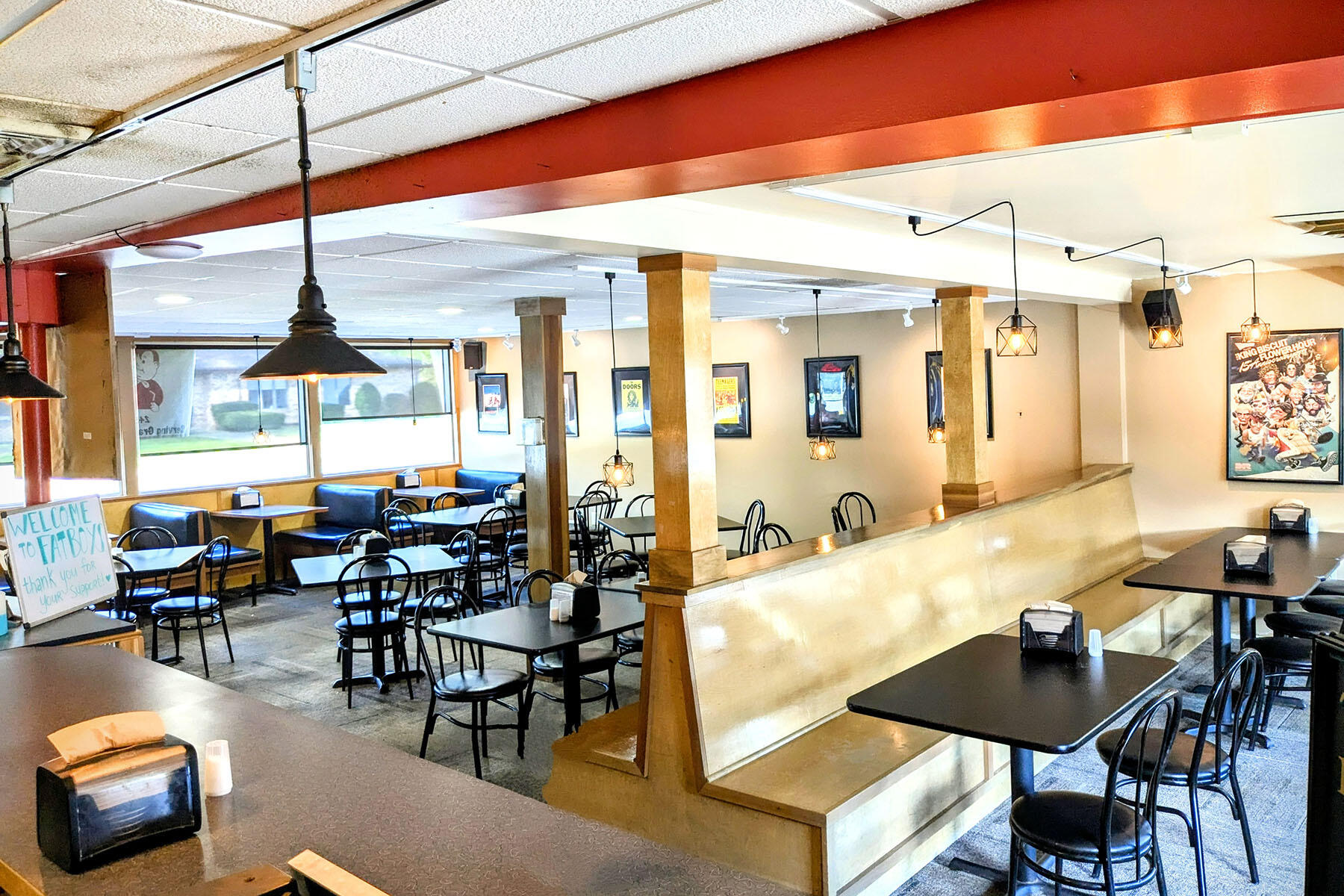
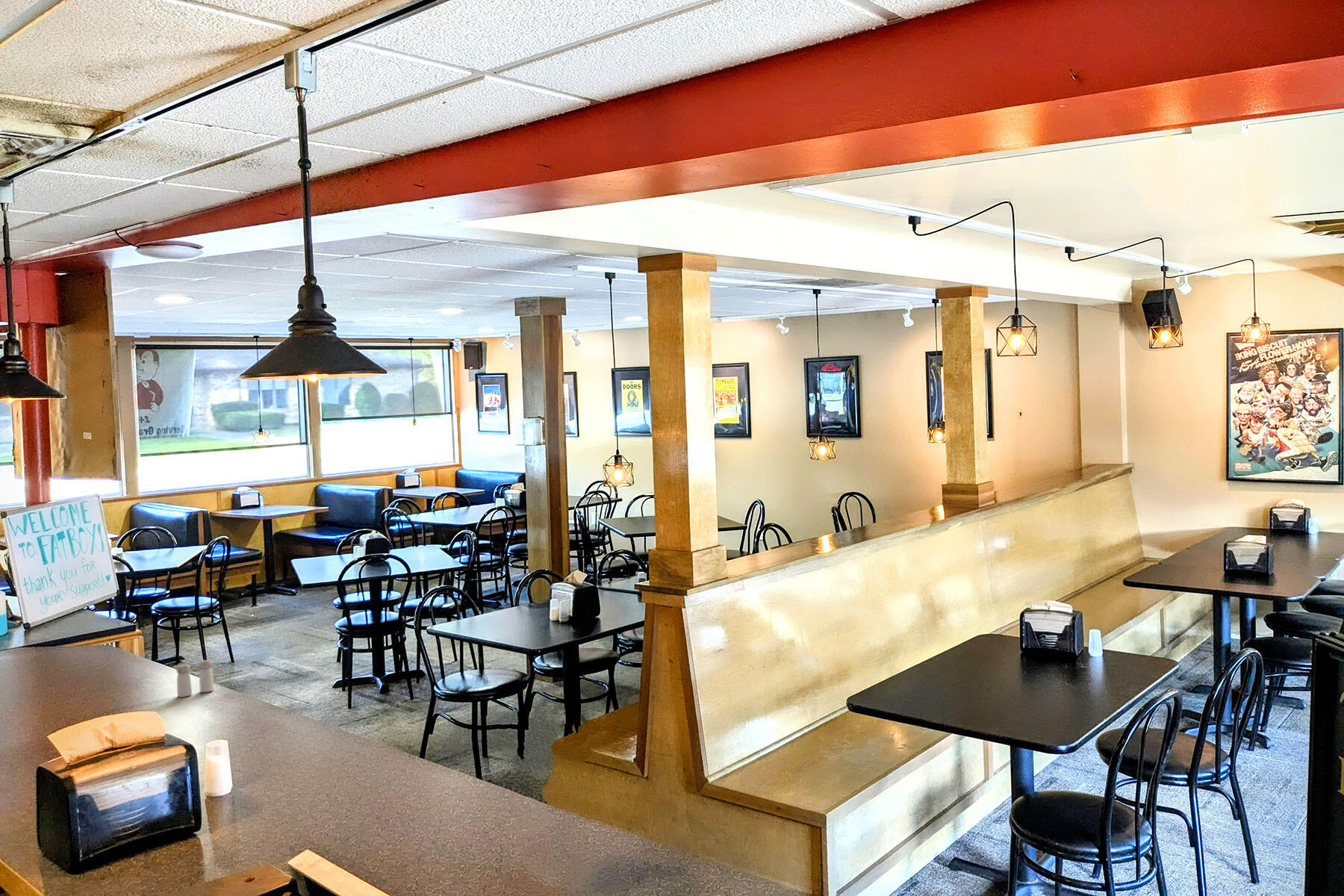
+ salt and pepper shaker (199, 677)
